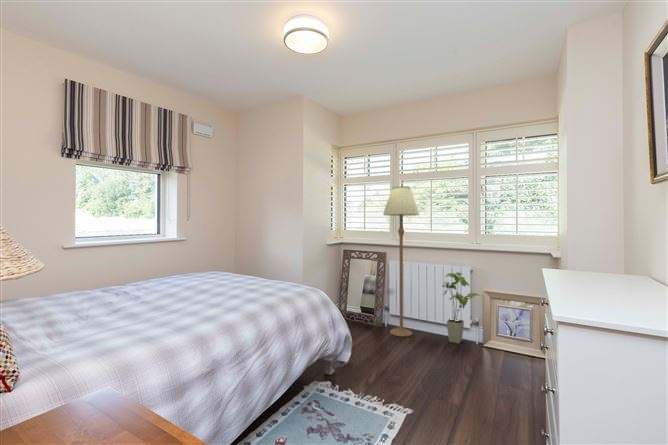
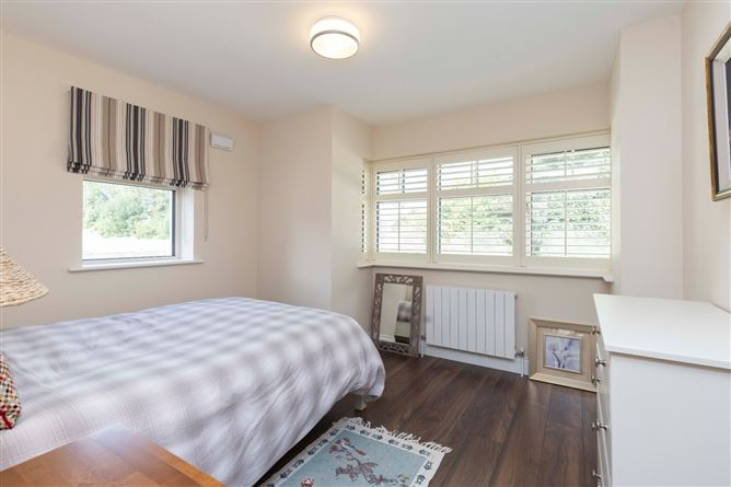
- floor lamp (401, 259)
- house plant (460, 307)
